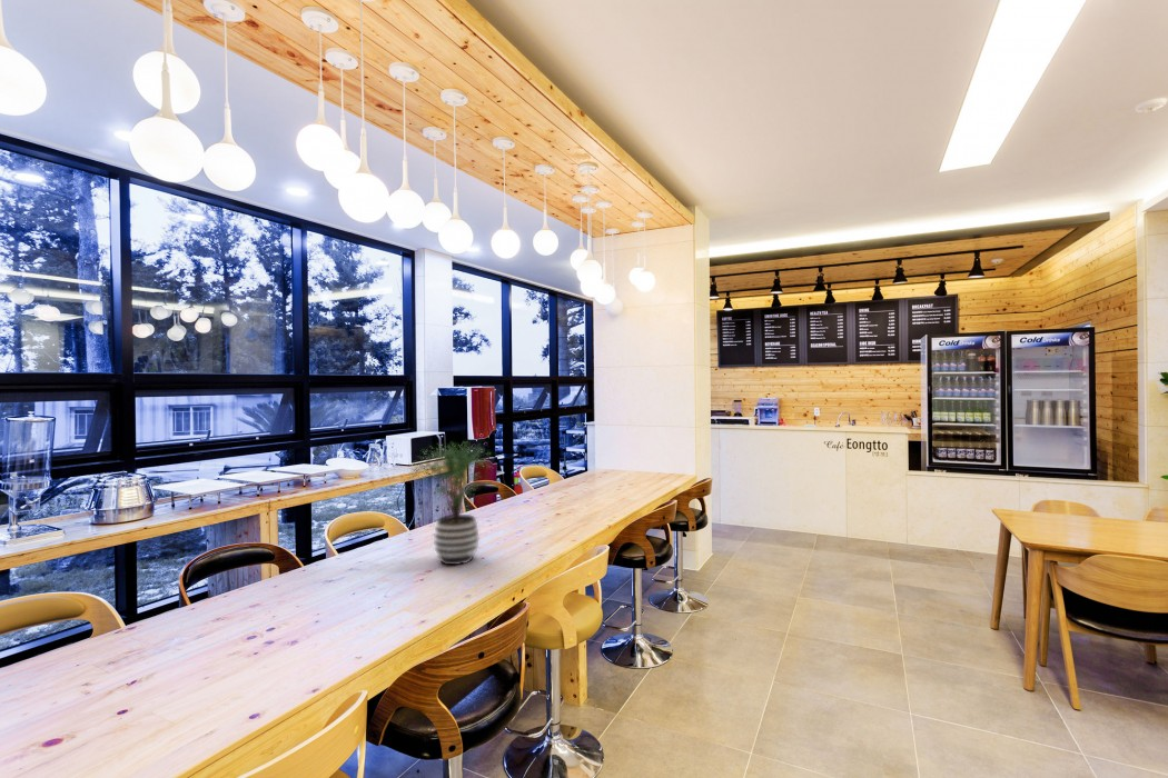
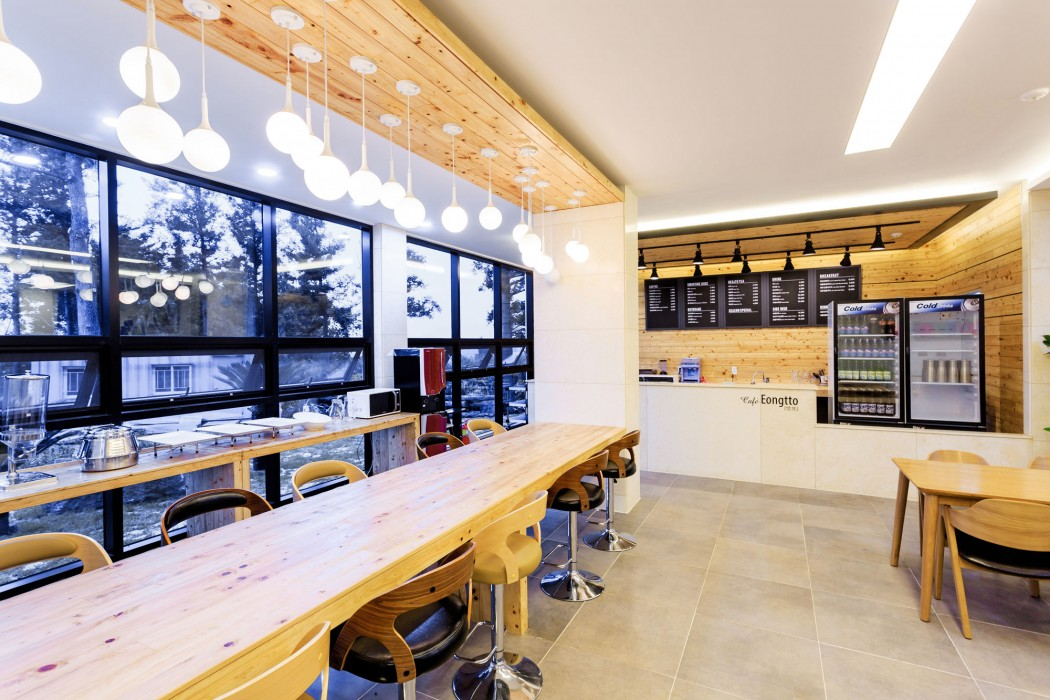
- potted plant (453, 500)
